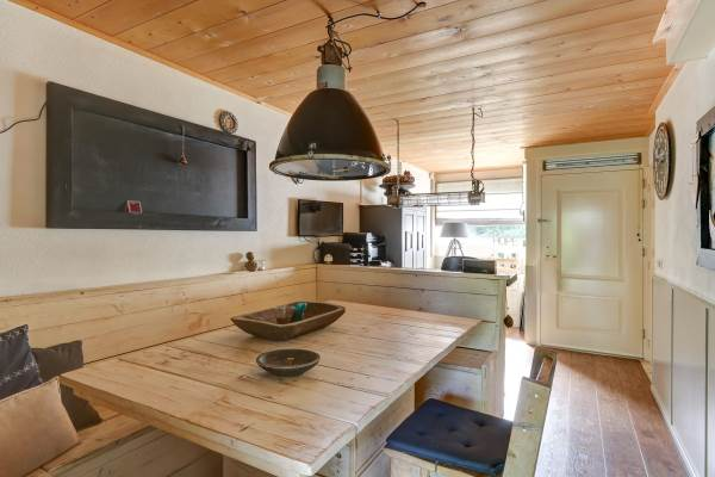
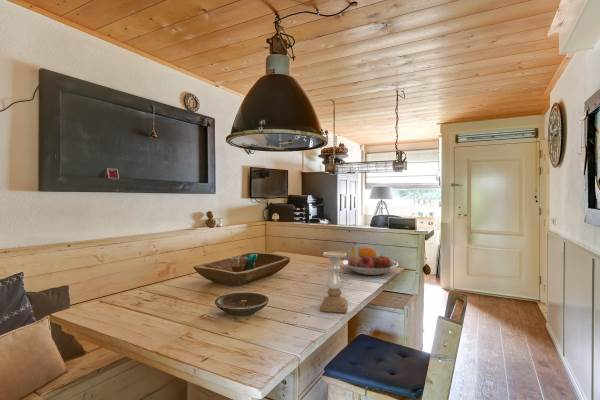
+ candle holder (334, 280)
+ fruit bowl (369, 260)
